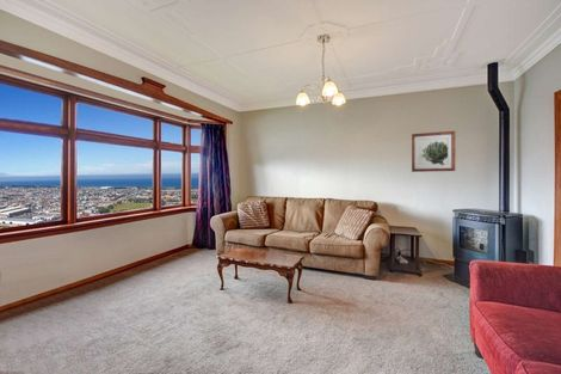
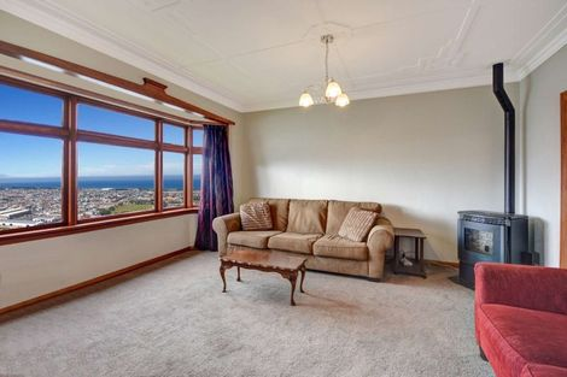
- wall art (432, 152)
